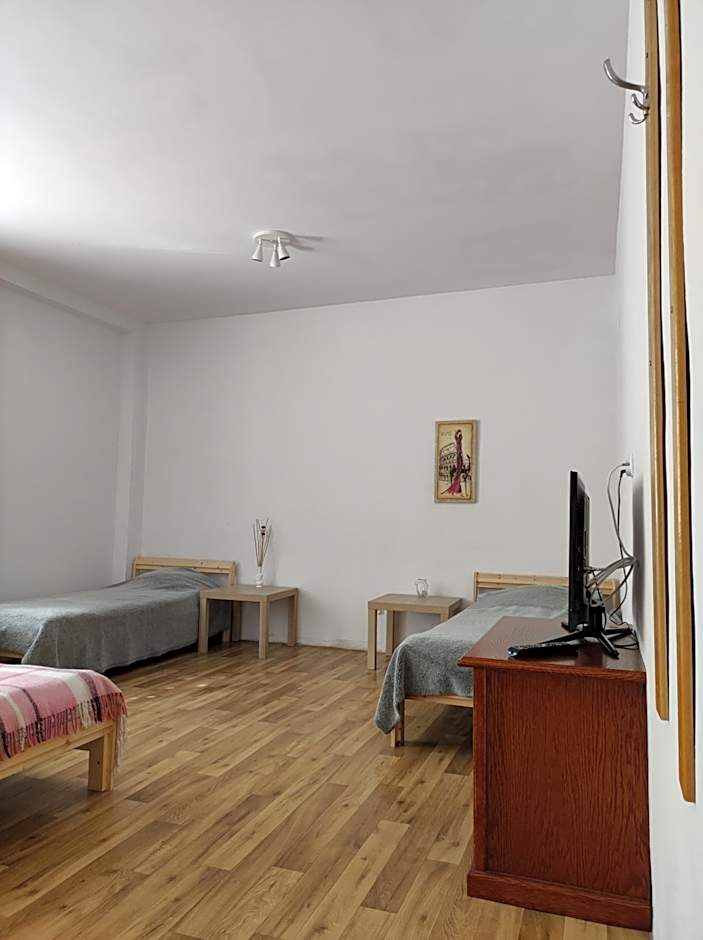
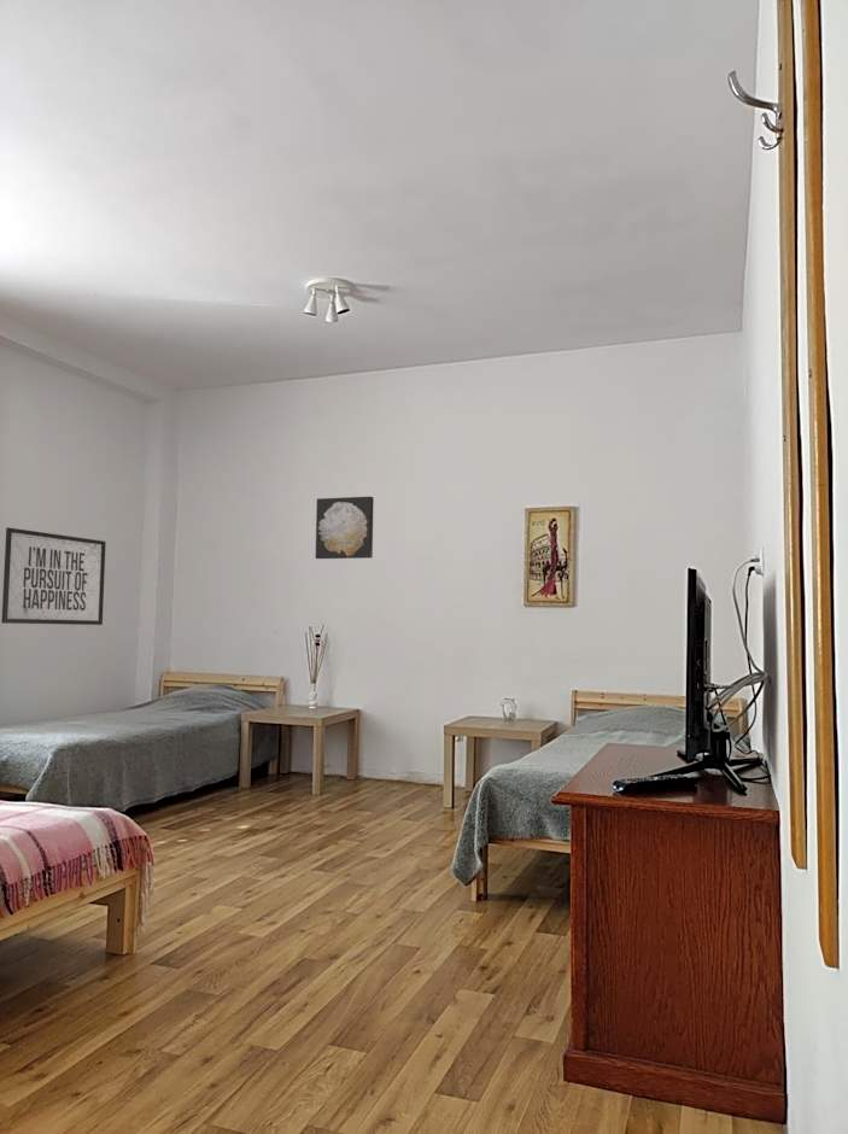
+ mirror (57, 579)
+ wall art (344, 527)
